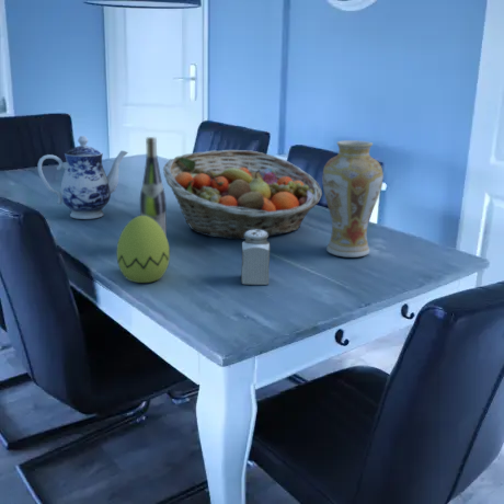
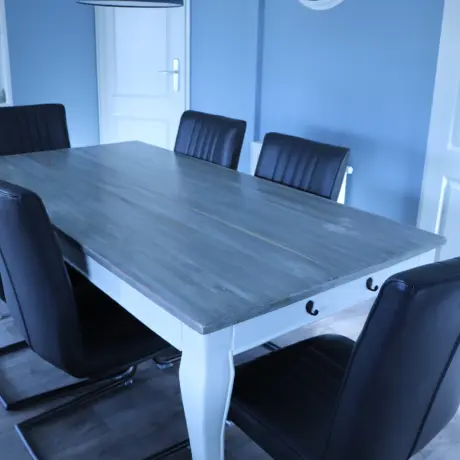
- fruit basket (243, 192)
- salt shaker (255, 255)
- decorative egg (142, 247)
- teapot (84, 175)
- wine bottle (152, 195)
- vase (351, 198)
